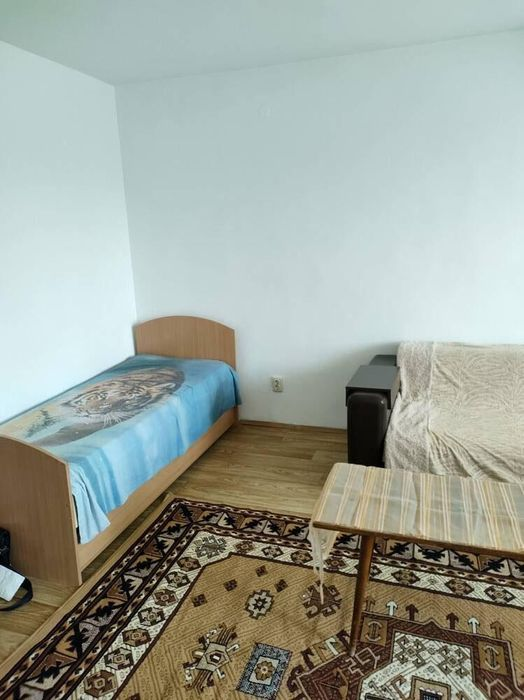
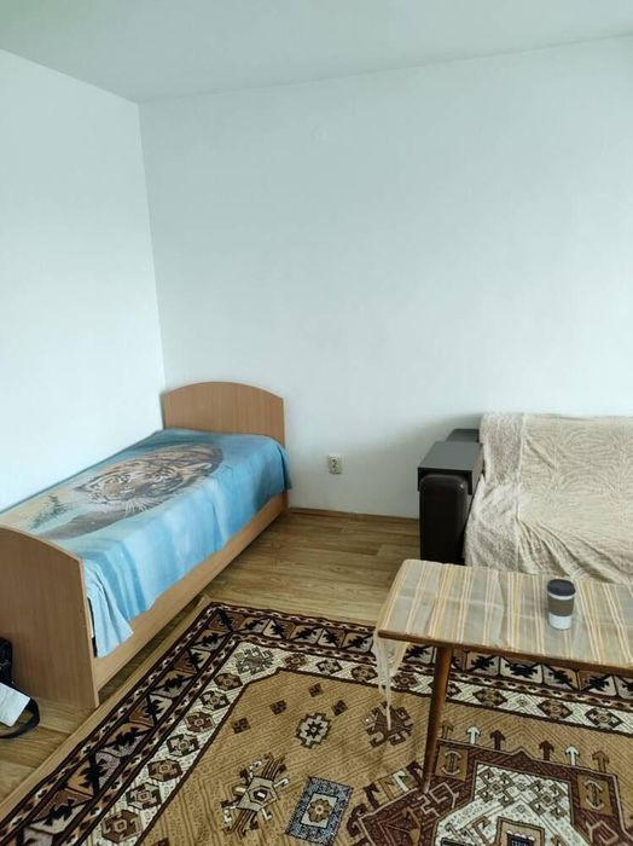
+ coffee cup (561, 604)
